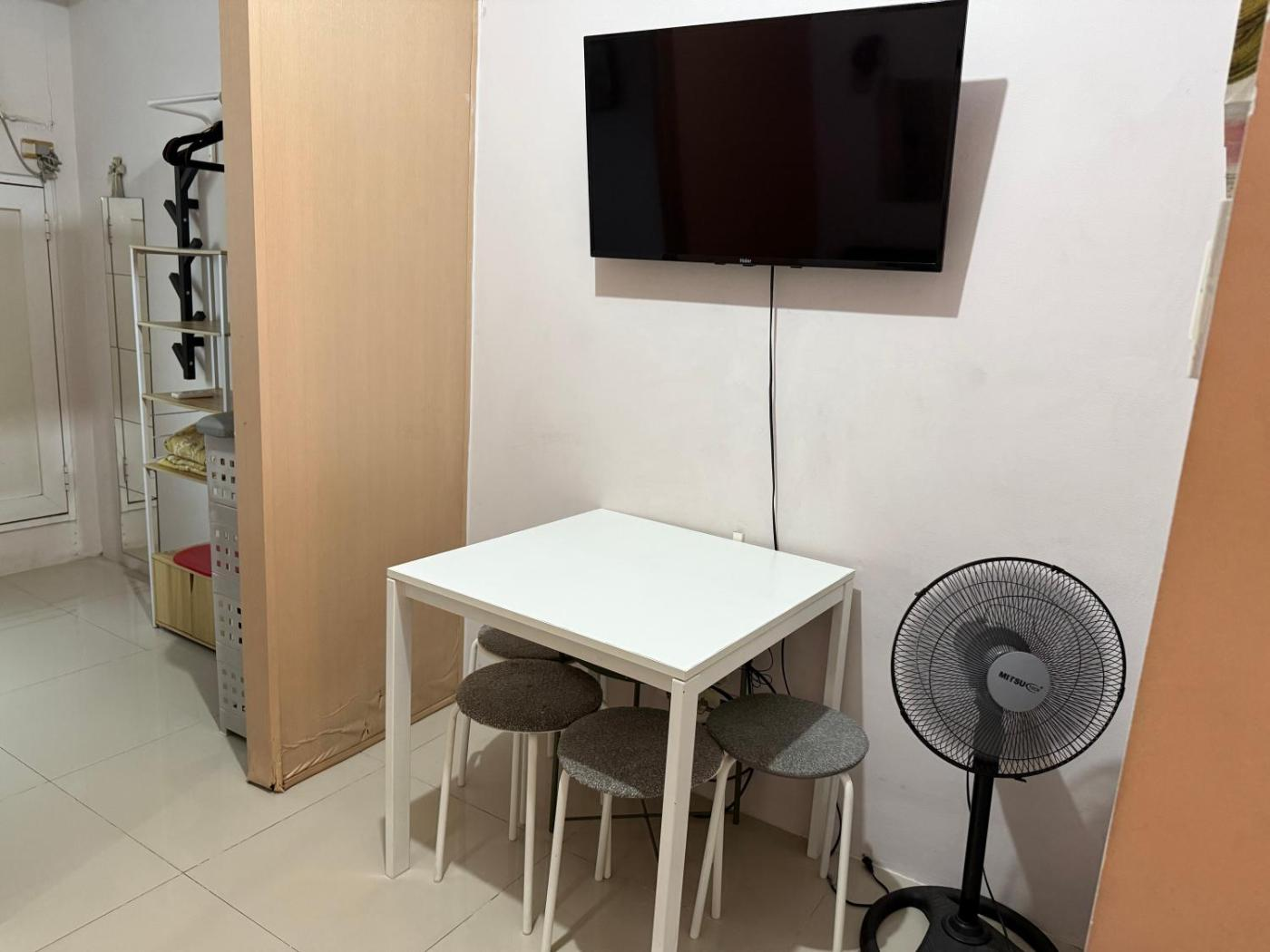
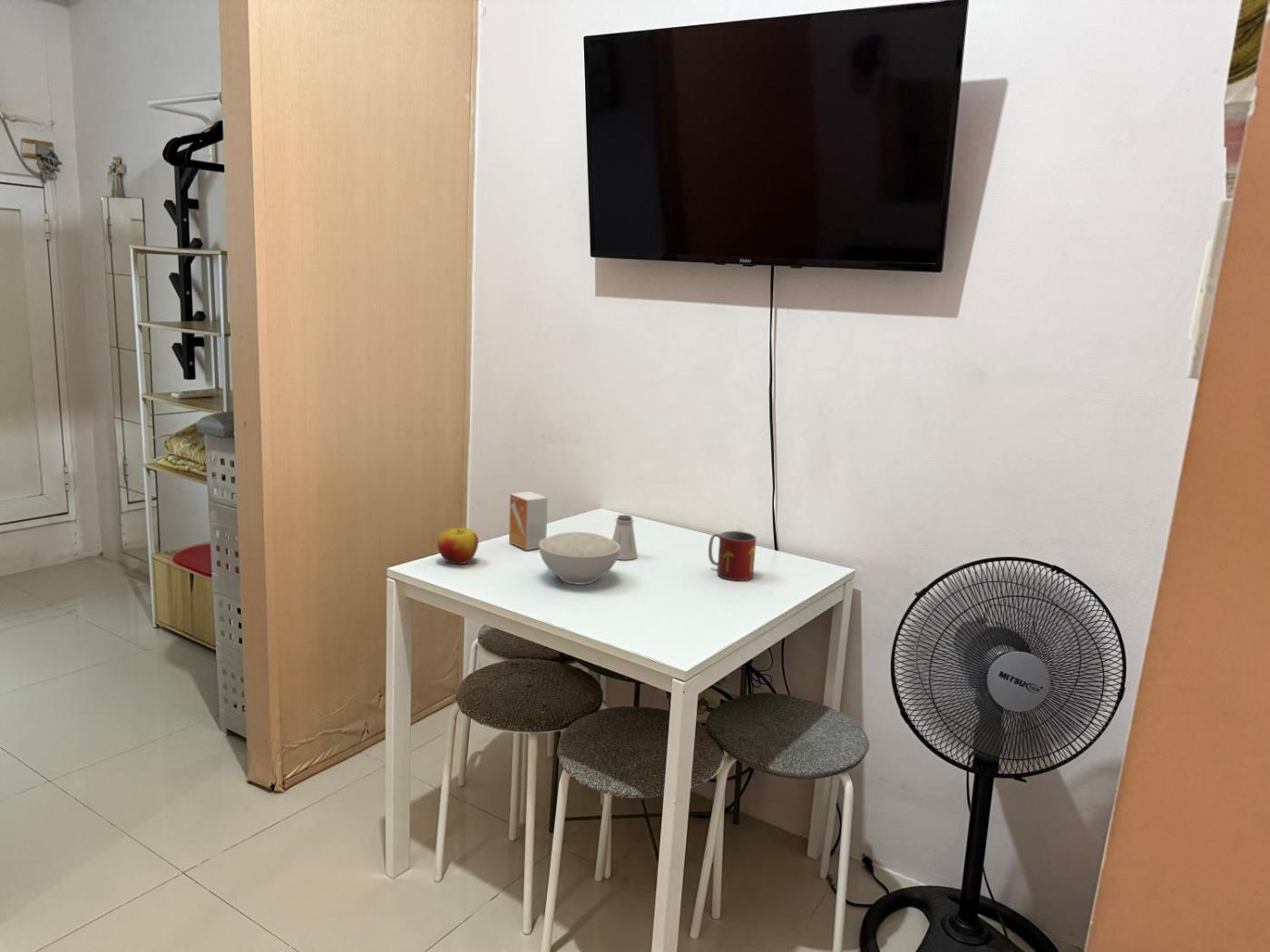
+ mug (730, 553)
+ apple (457, 545)
+ bowl (579, 557)
+ small box (528, 520)
+ saltshaker (623, 536)
